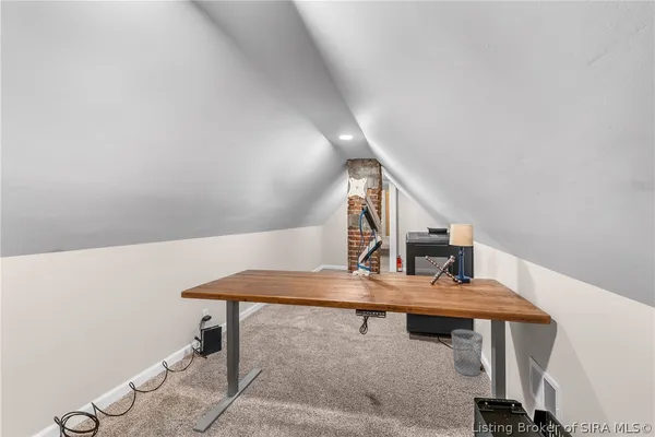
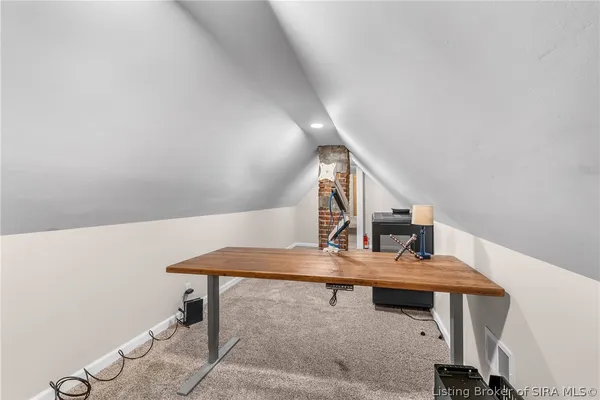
- wastebasket (466, 352)
